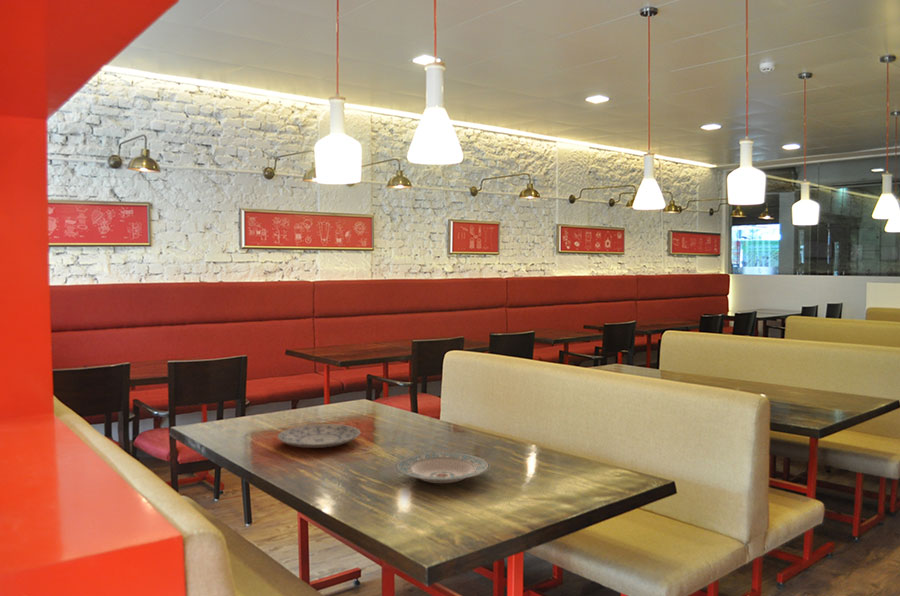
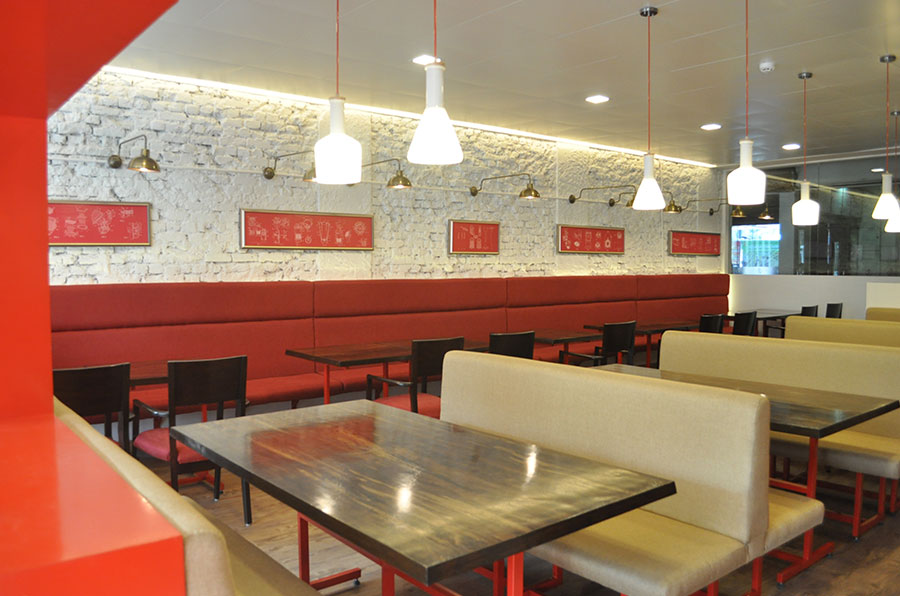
- plate (442, 470)
- plate (319, 437)
